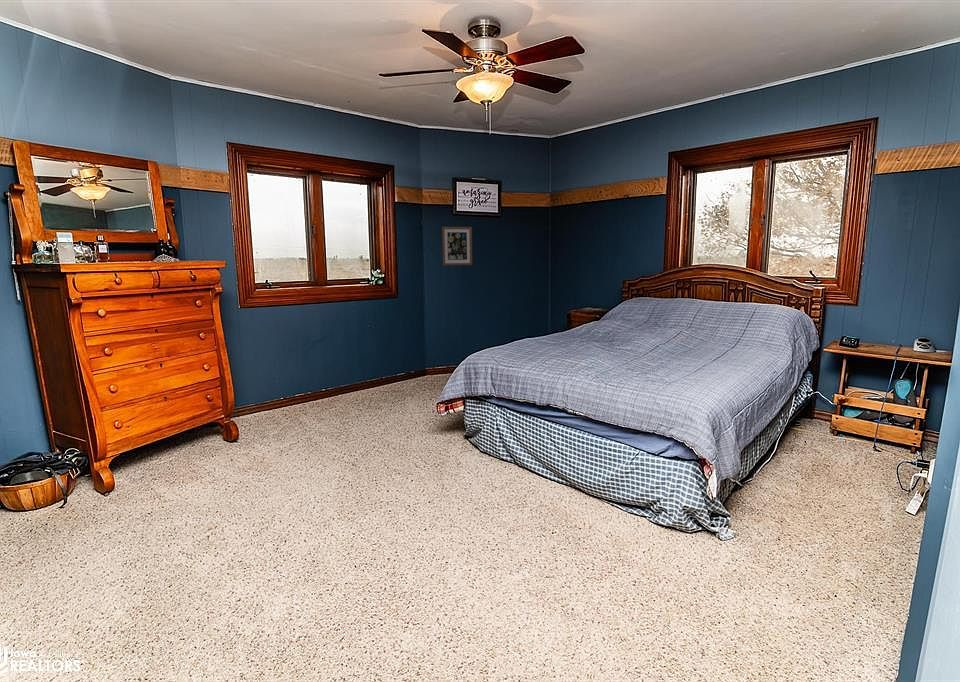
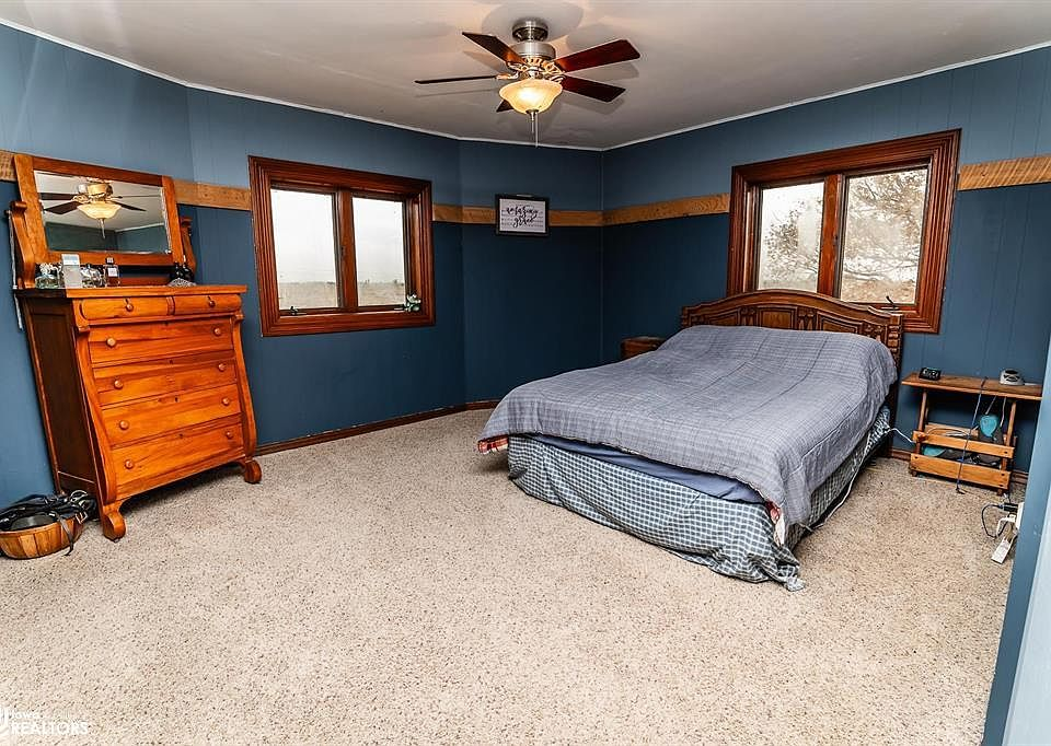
- wall art (457, 246)
